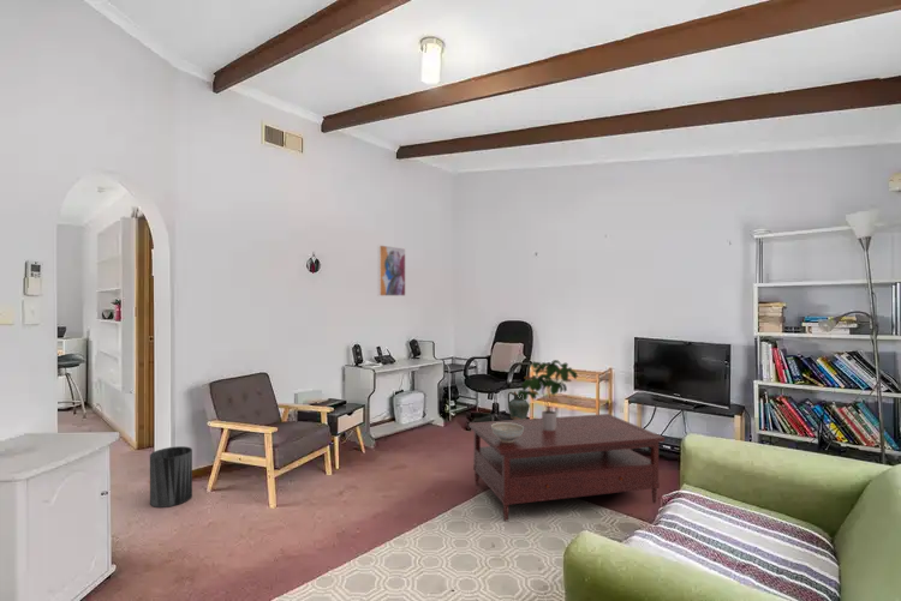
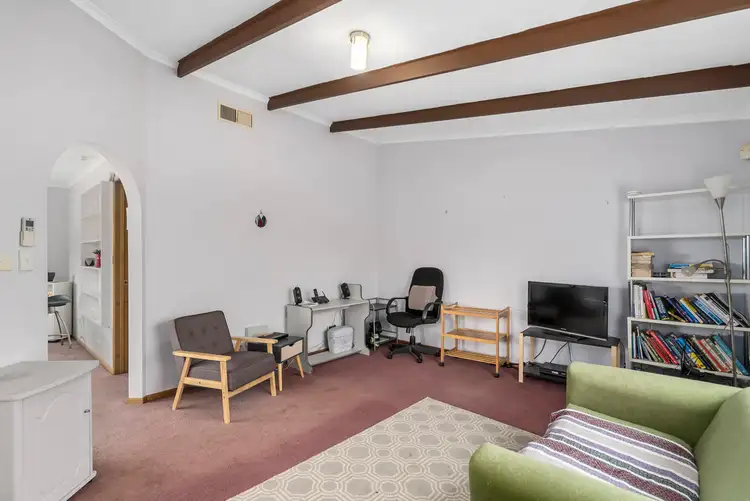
- decorative bowl (507, 433)
- potted plant (543, 395)
- ceramic jug (518, 404)
- wall art (392, 271)
- trash can (171, 475)
- coffee table (561, 461)
